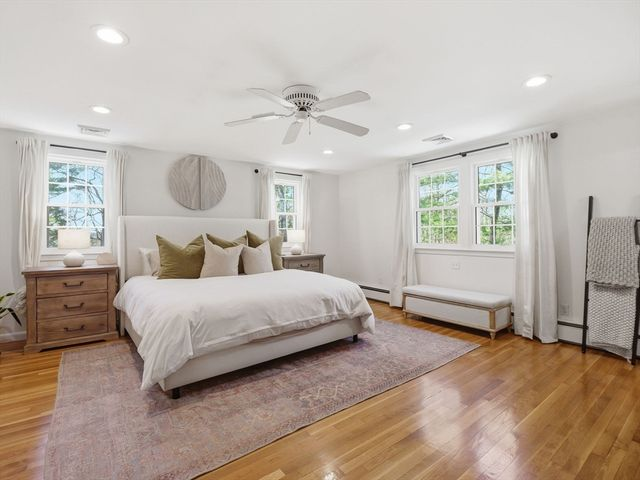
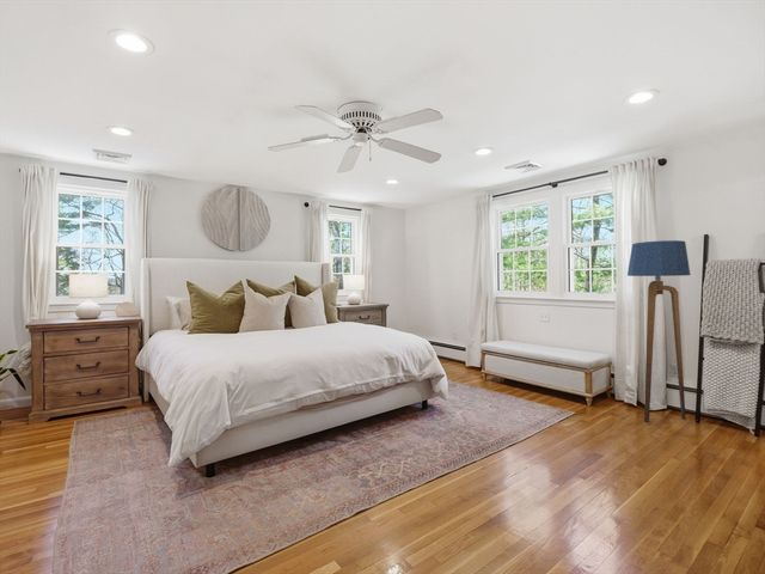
+ floor lamp (653, 330)
